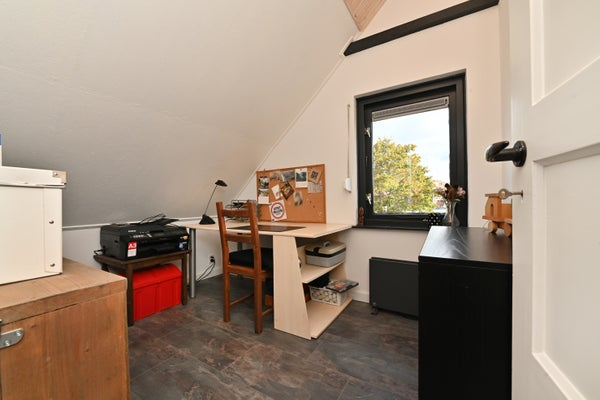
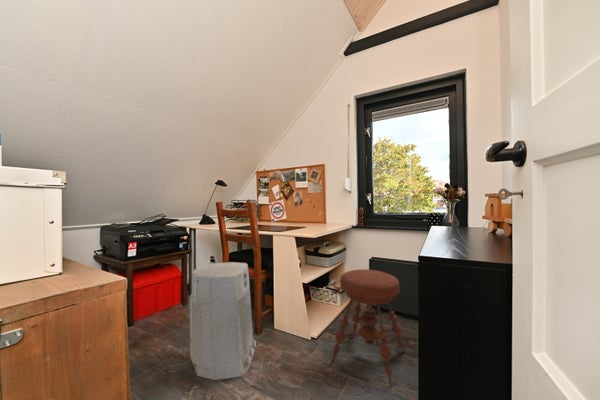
+ stool (369, 315)
+ air purifier (222, 314)
